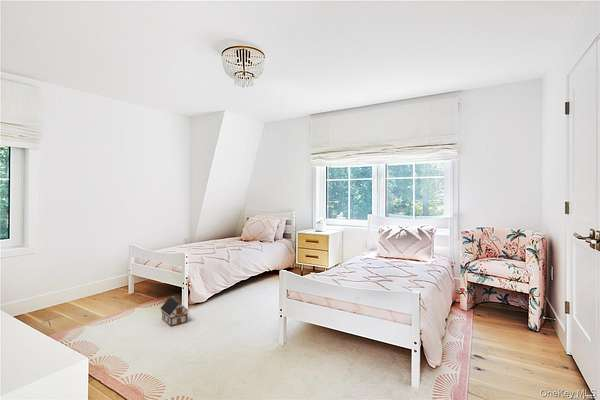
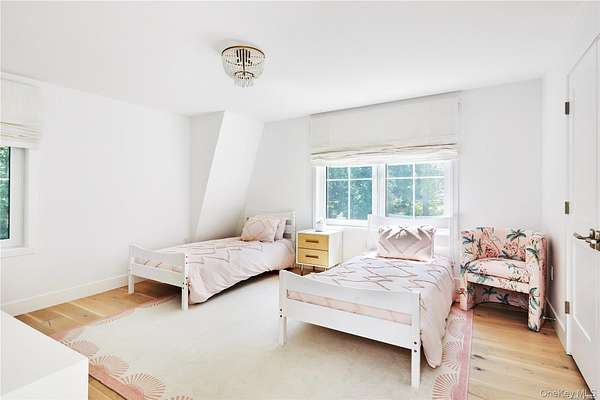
- toy house (174, 309)
